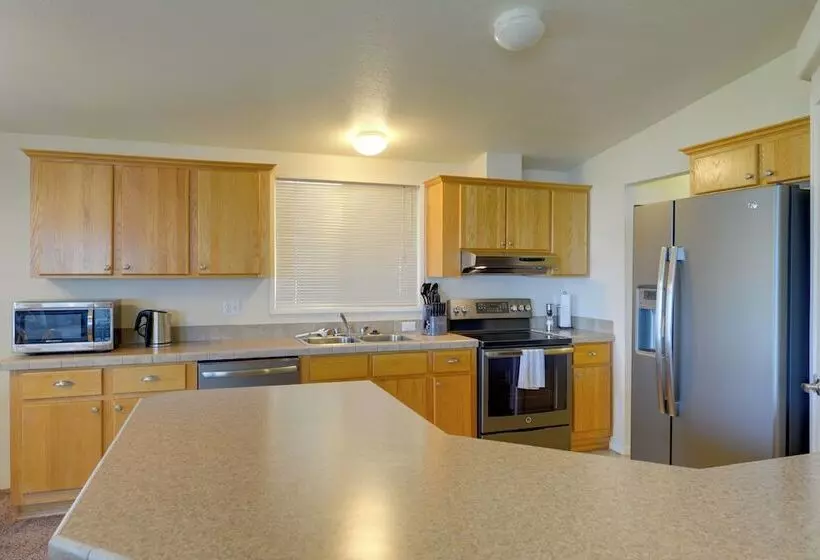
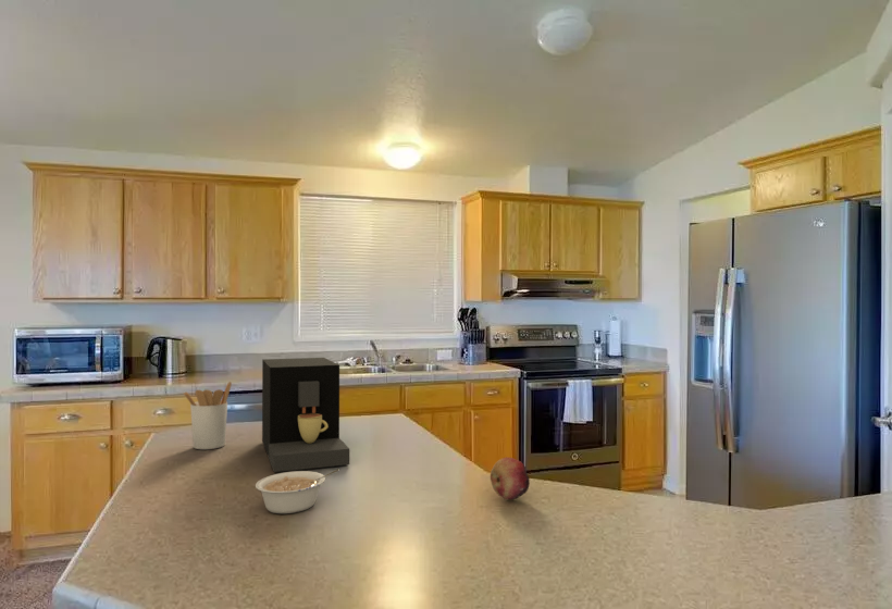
+ utensil holder (209, 415)
+ coffee maker (301, 408)
+ fruit (509, 477)
+ legume (293, 489)
